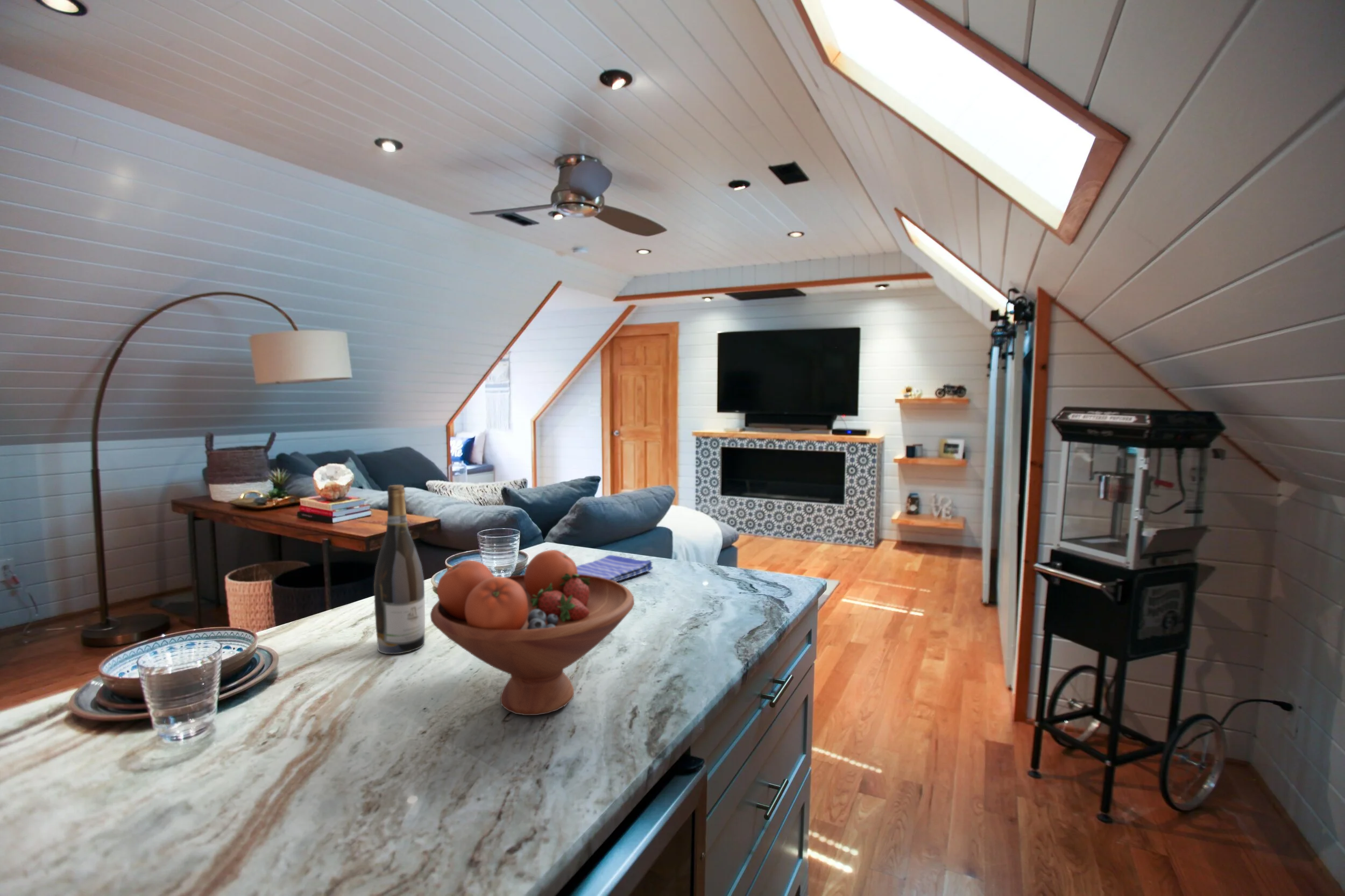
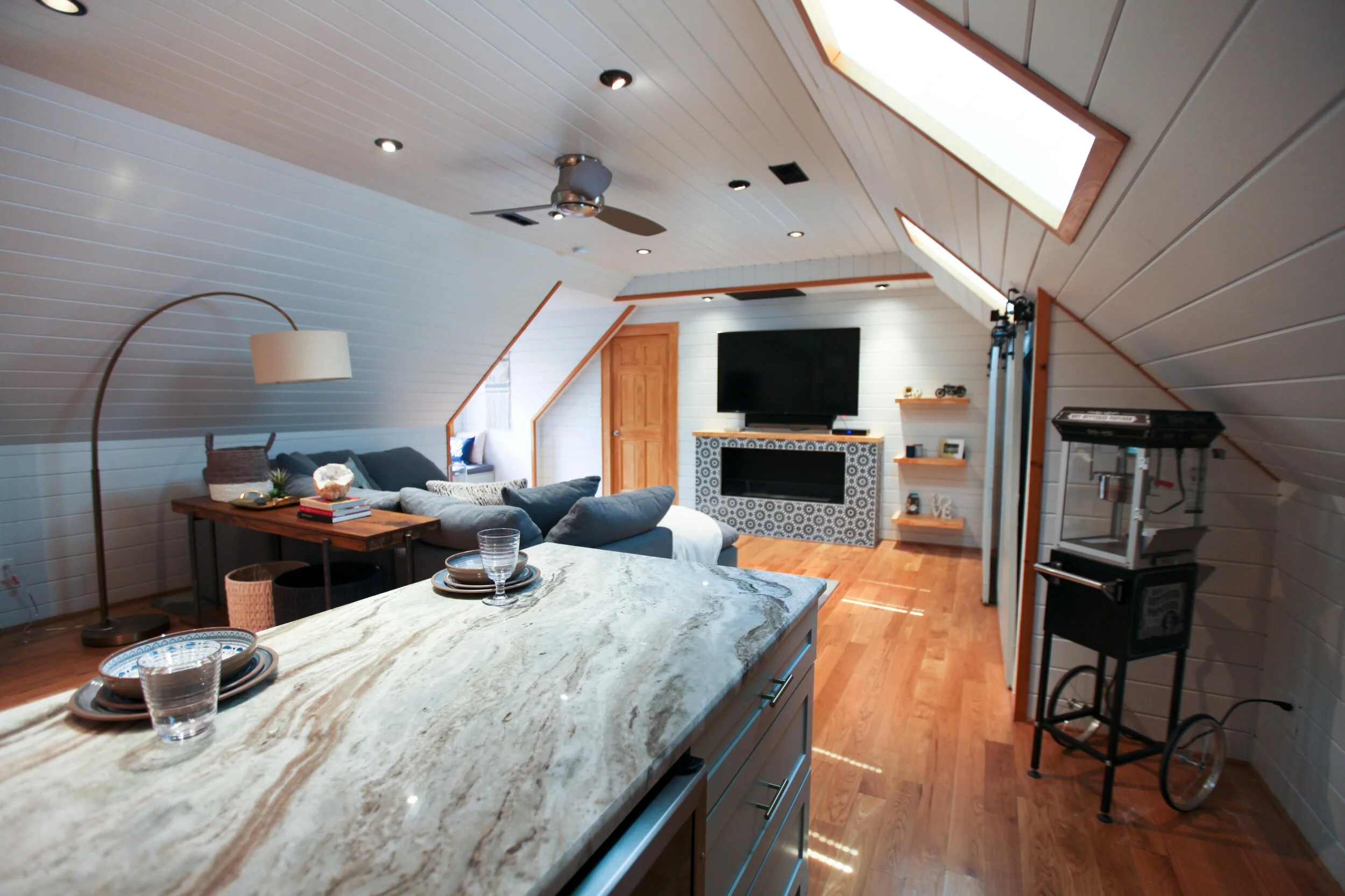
- wine bottle (399, 566)
- fruit bowl (536, 630)
- dish towel (602, 569)
